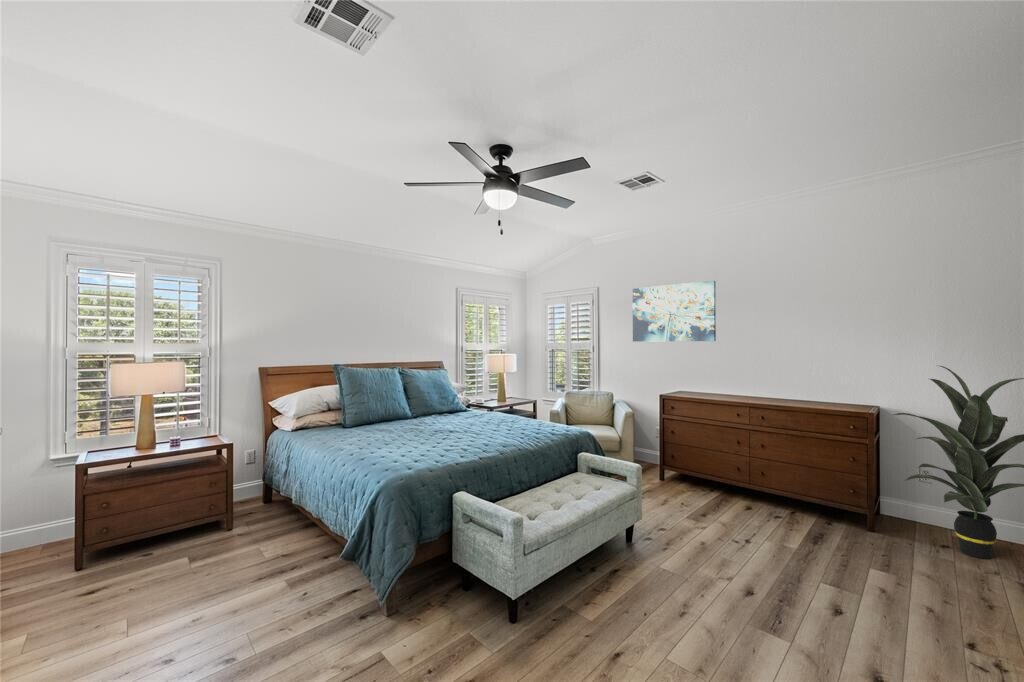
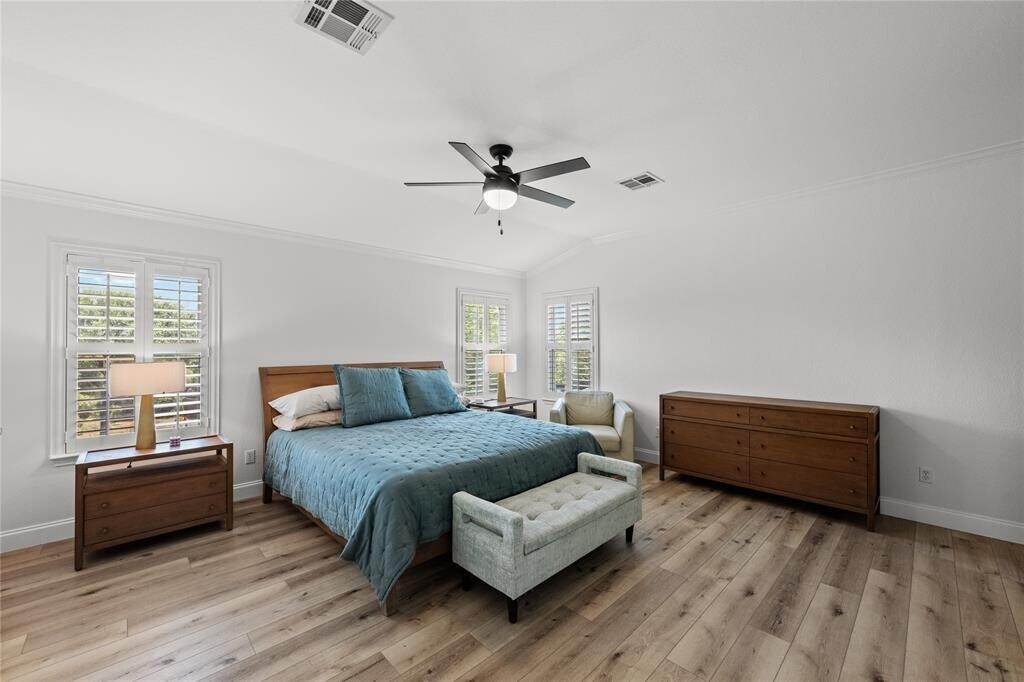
- wall art (671, 313)
- indoor plant (965, 457)
